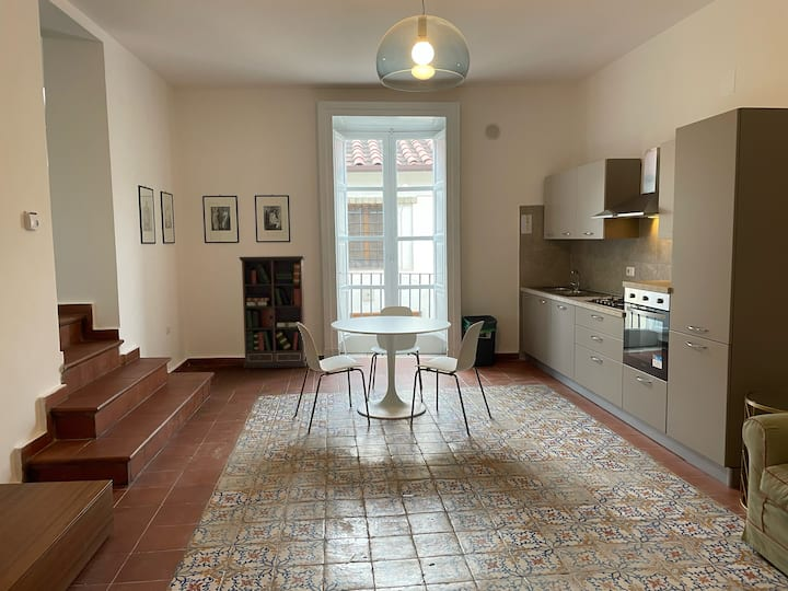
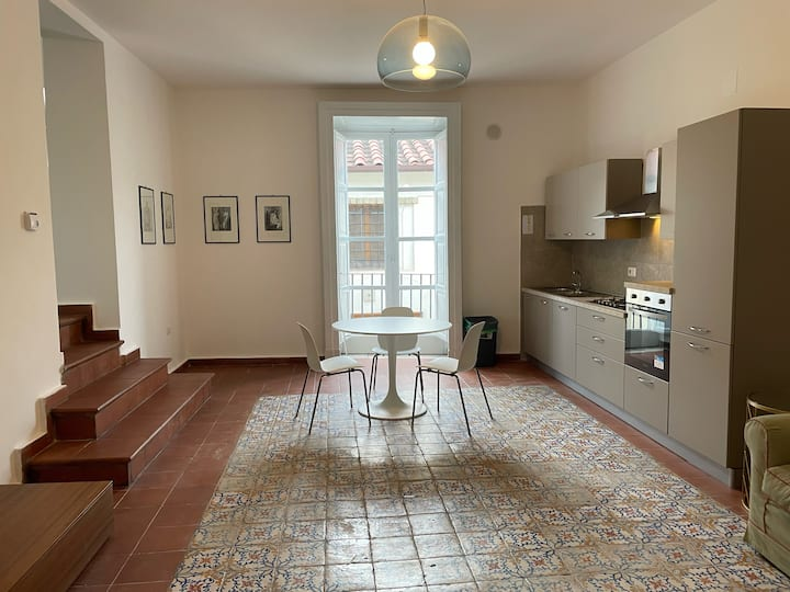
- bookcase (274, 311)
